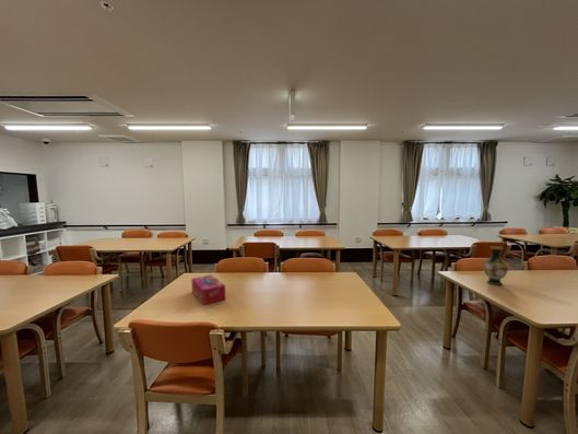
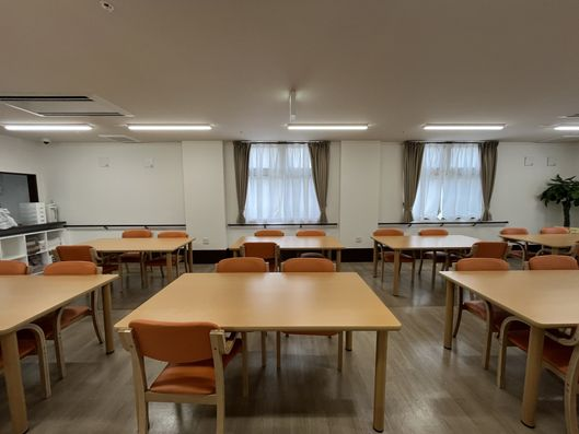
- tissue box (208, 289)
- vase (495, 265)
